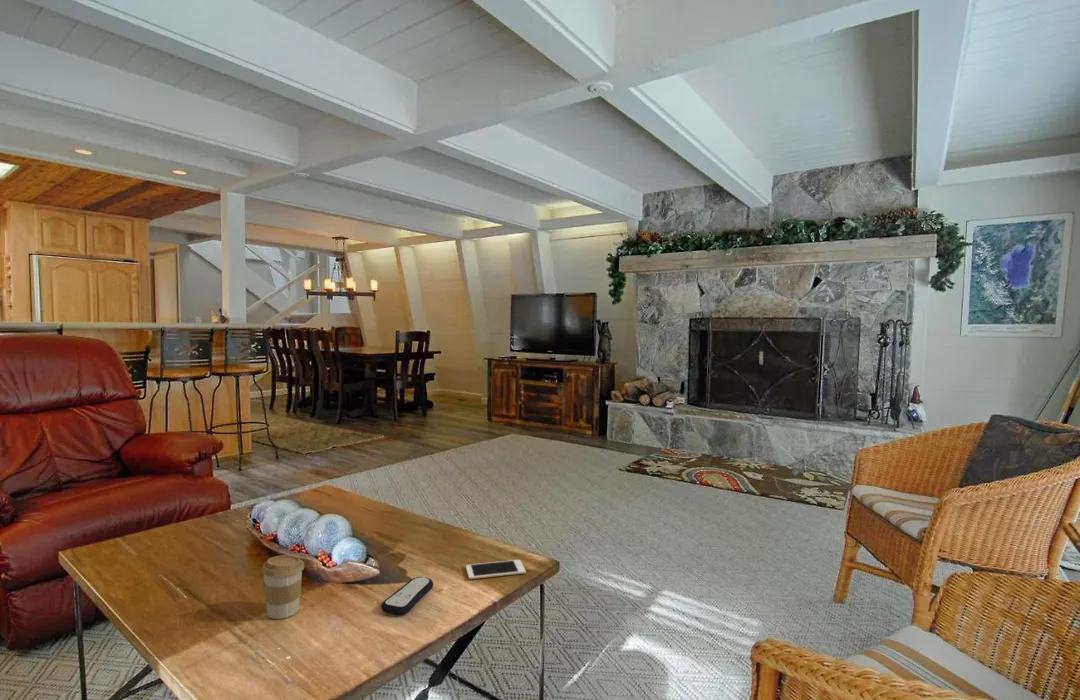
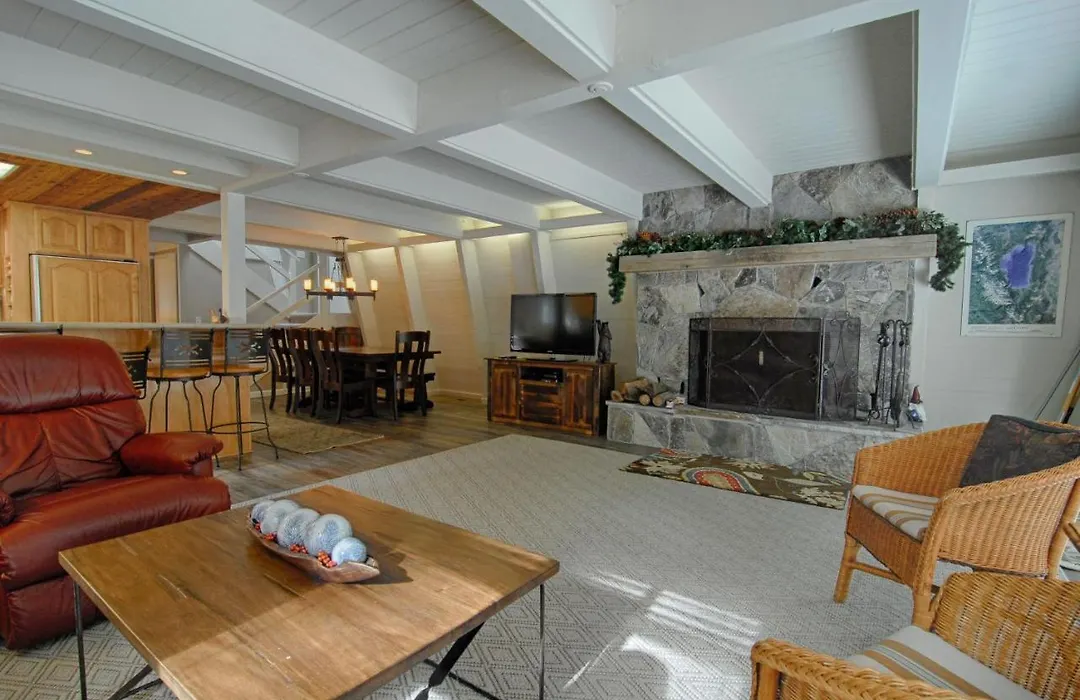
- remote control (409, 594)
- cell phone (495, 569)
- coffee cup (283, 584)
